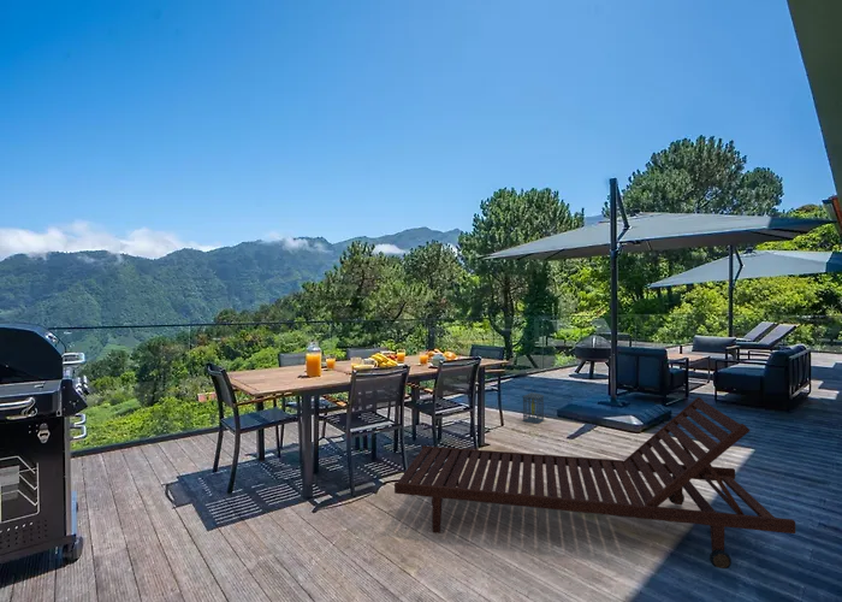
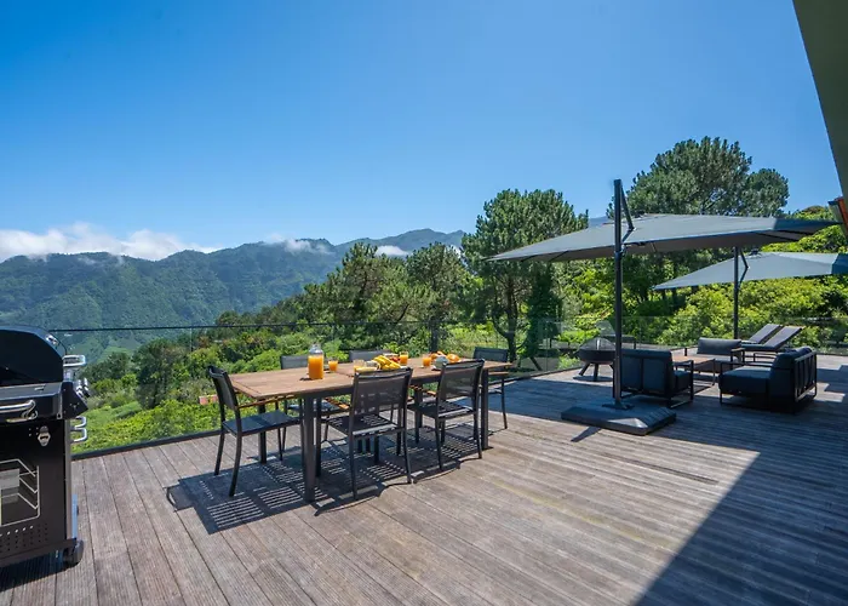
- lantern (533, 403)
- chaise longue (568, 460)
